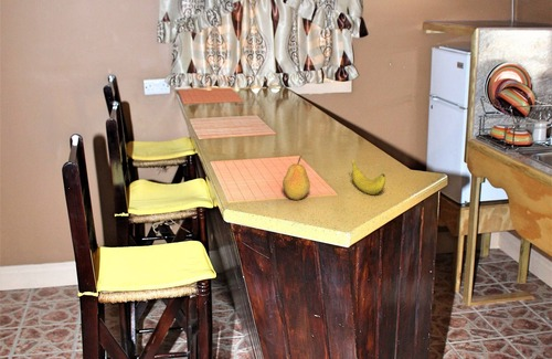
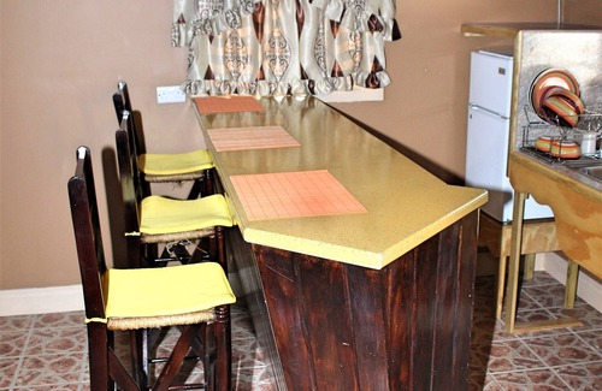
- fruit (296, 179)
- banana (367, 179)
